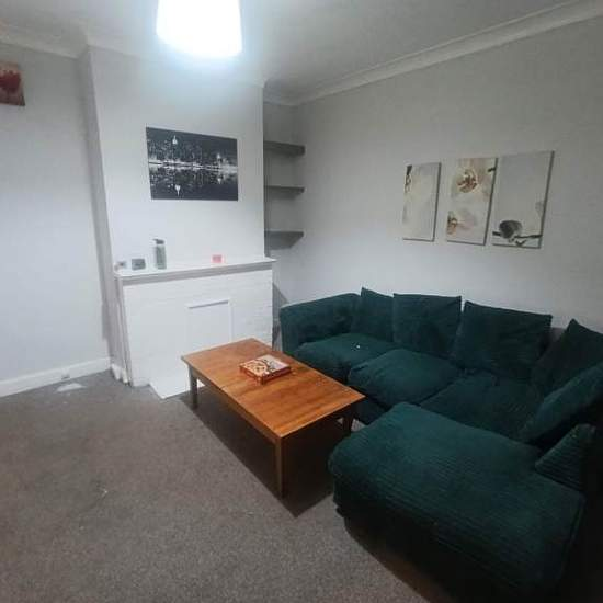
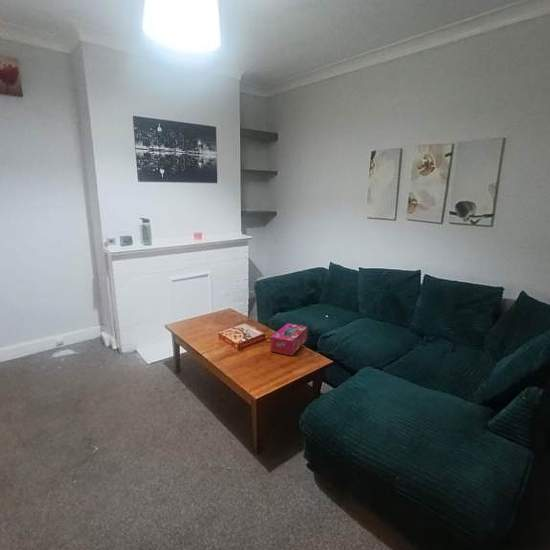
+ tissue box (289, 338)
